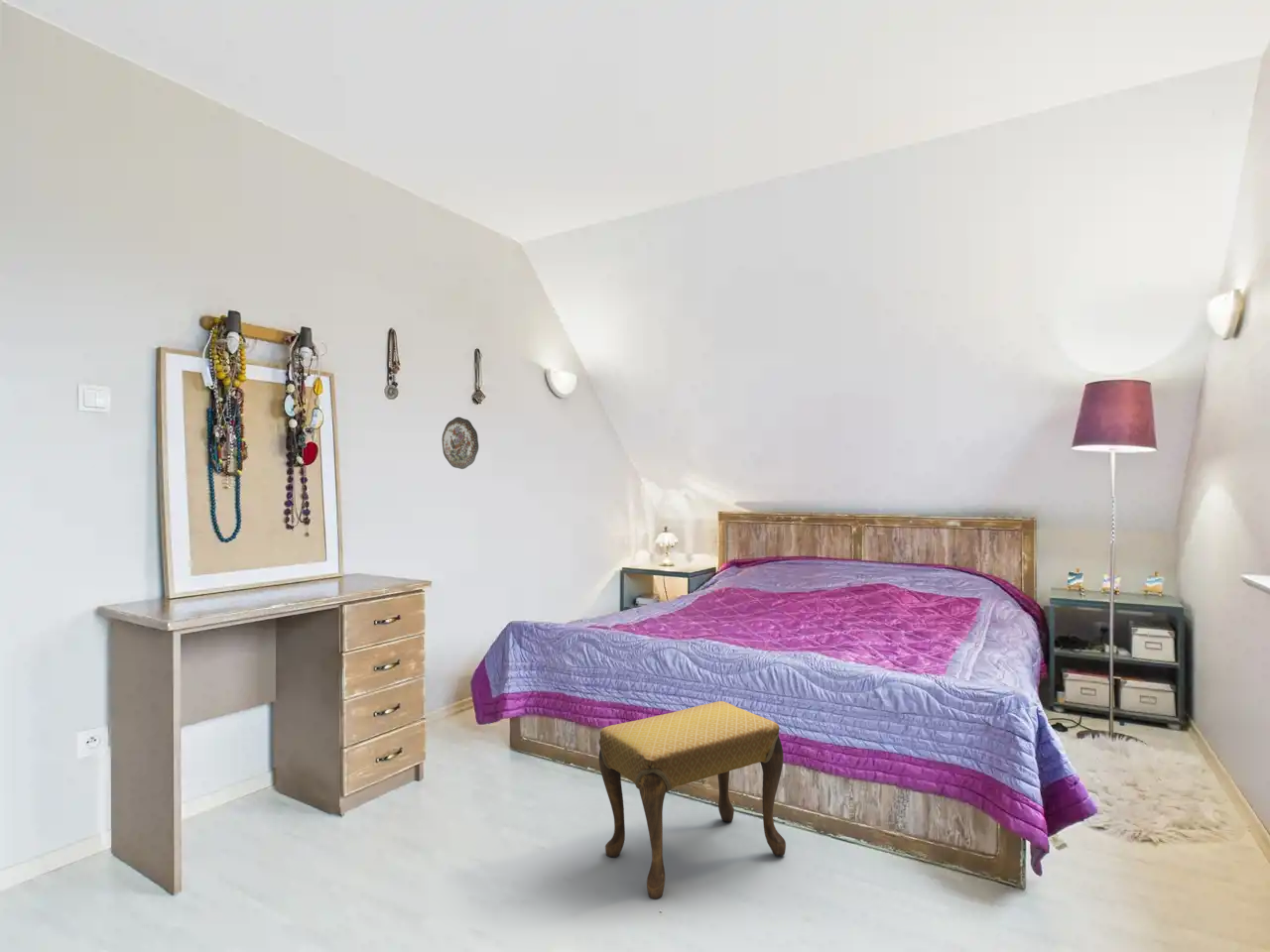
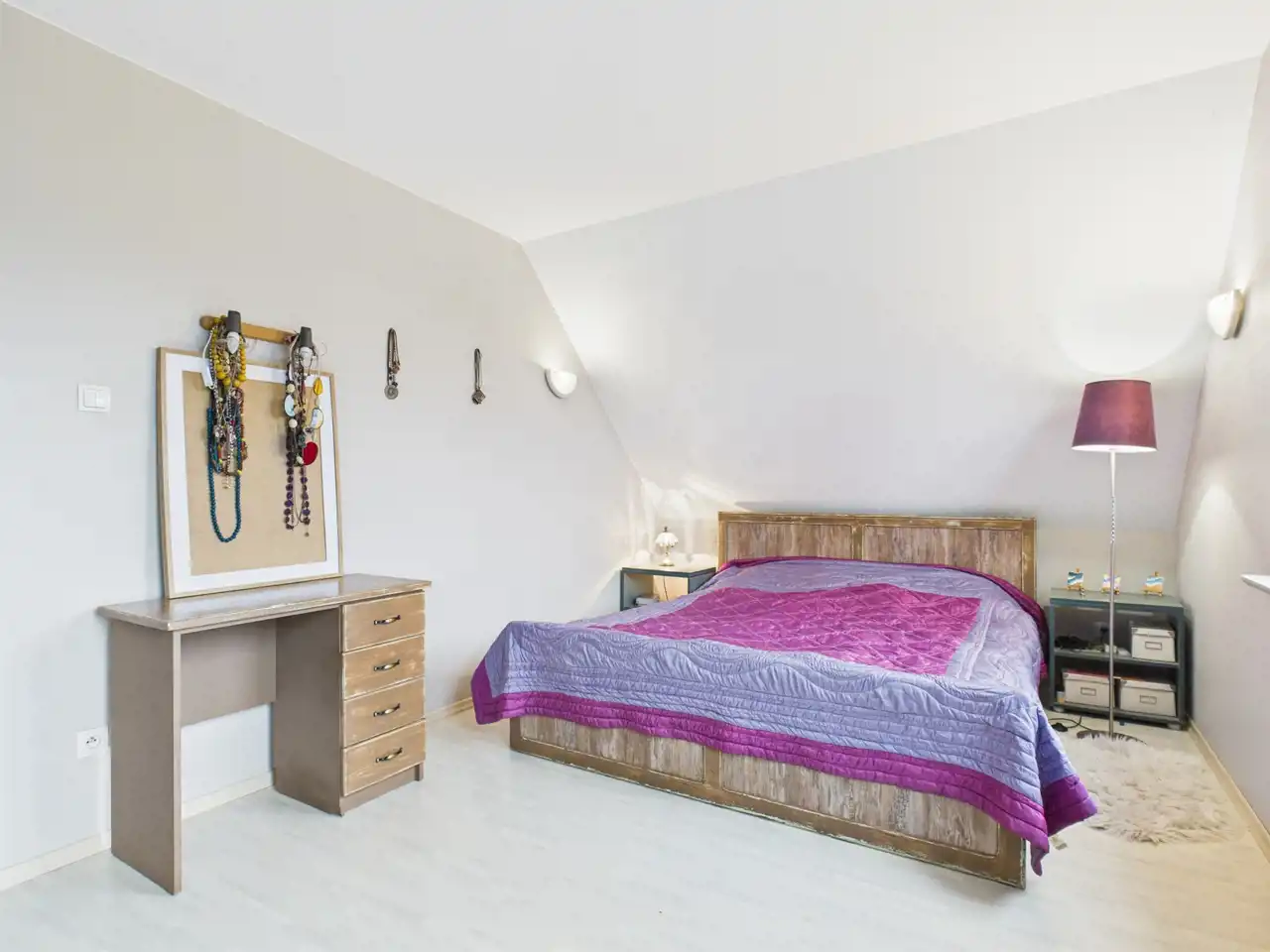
- decorative plate (458, 442)
- footstool (692, 781)
